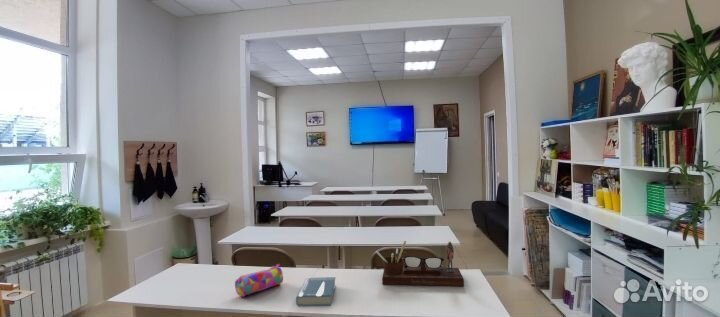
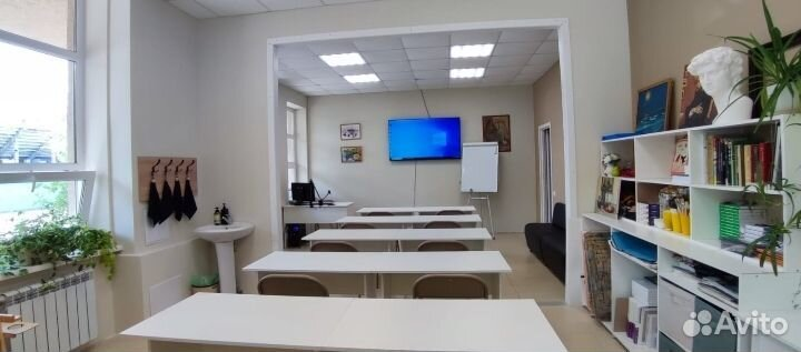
- hardback book (317, 290)
- pencil case (260, 280)
- desk organizer (417, 260)
